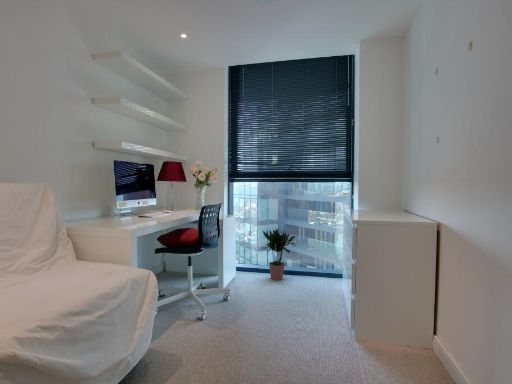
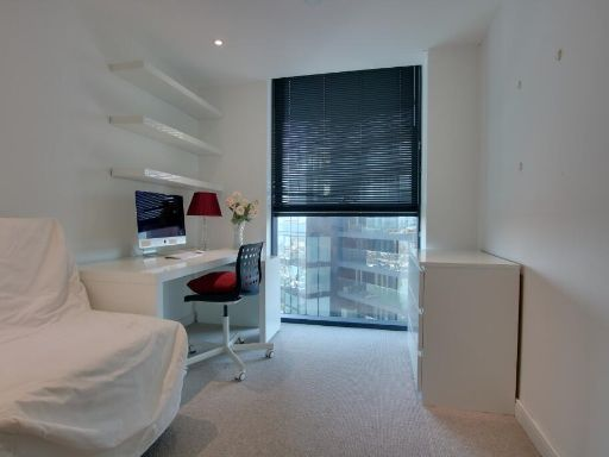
- potted plant (280, 252)
